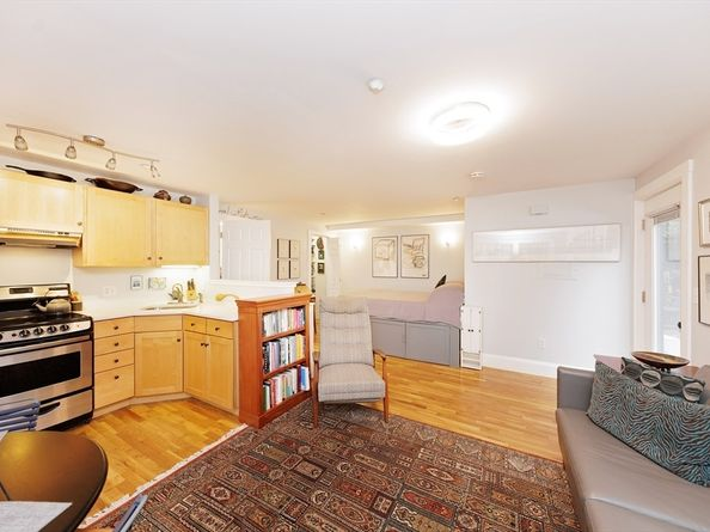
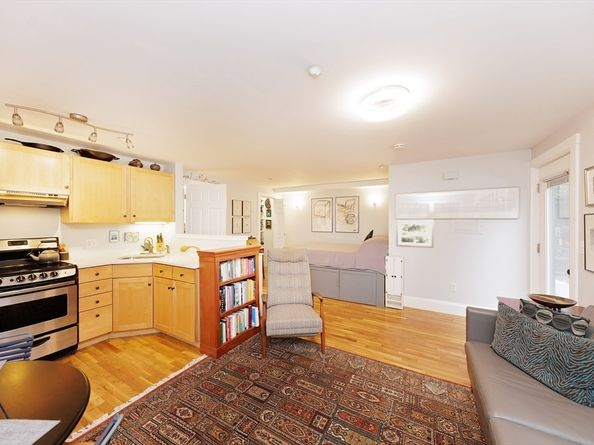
+ wall art (414, 233)
